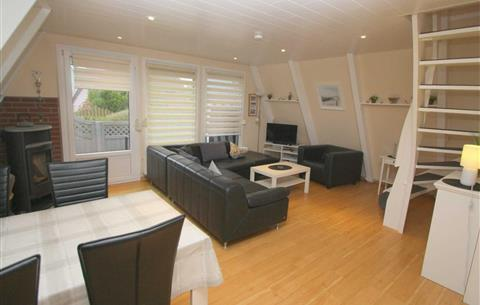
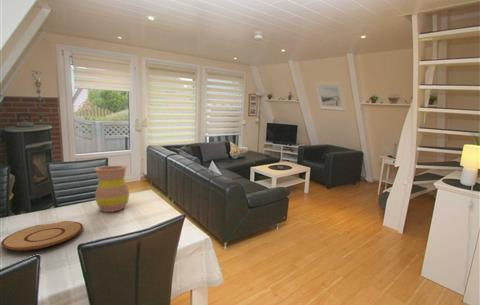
+ plate (45, 234)
+ vase (112, 188)
